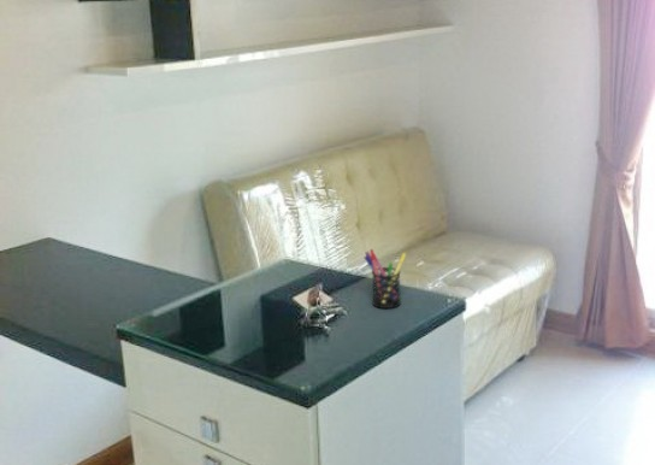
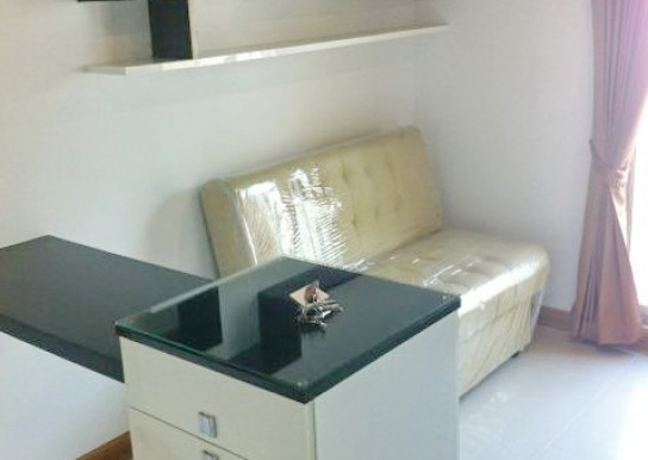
- pen holder (385, 277)
